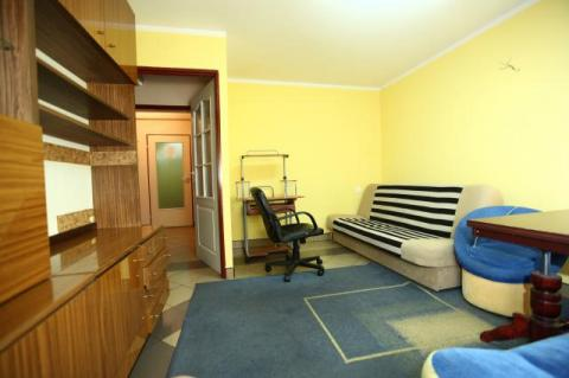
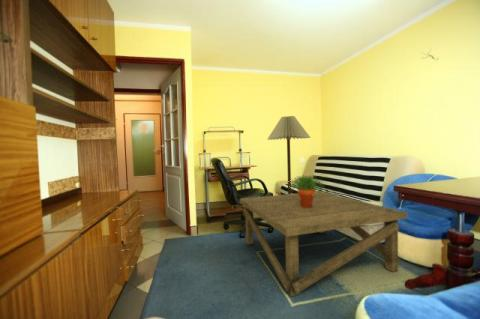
+ floor lamp (289, 170)
+ potted plant (306, 190)
+ coffee table (309, 229)
